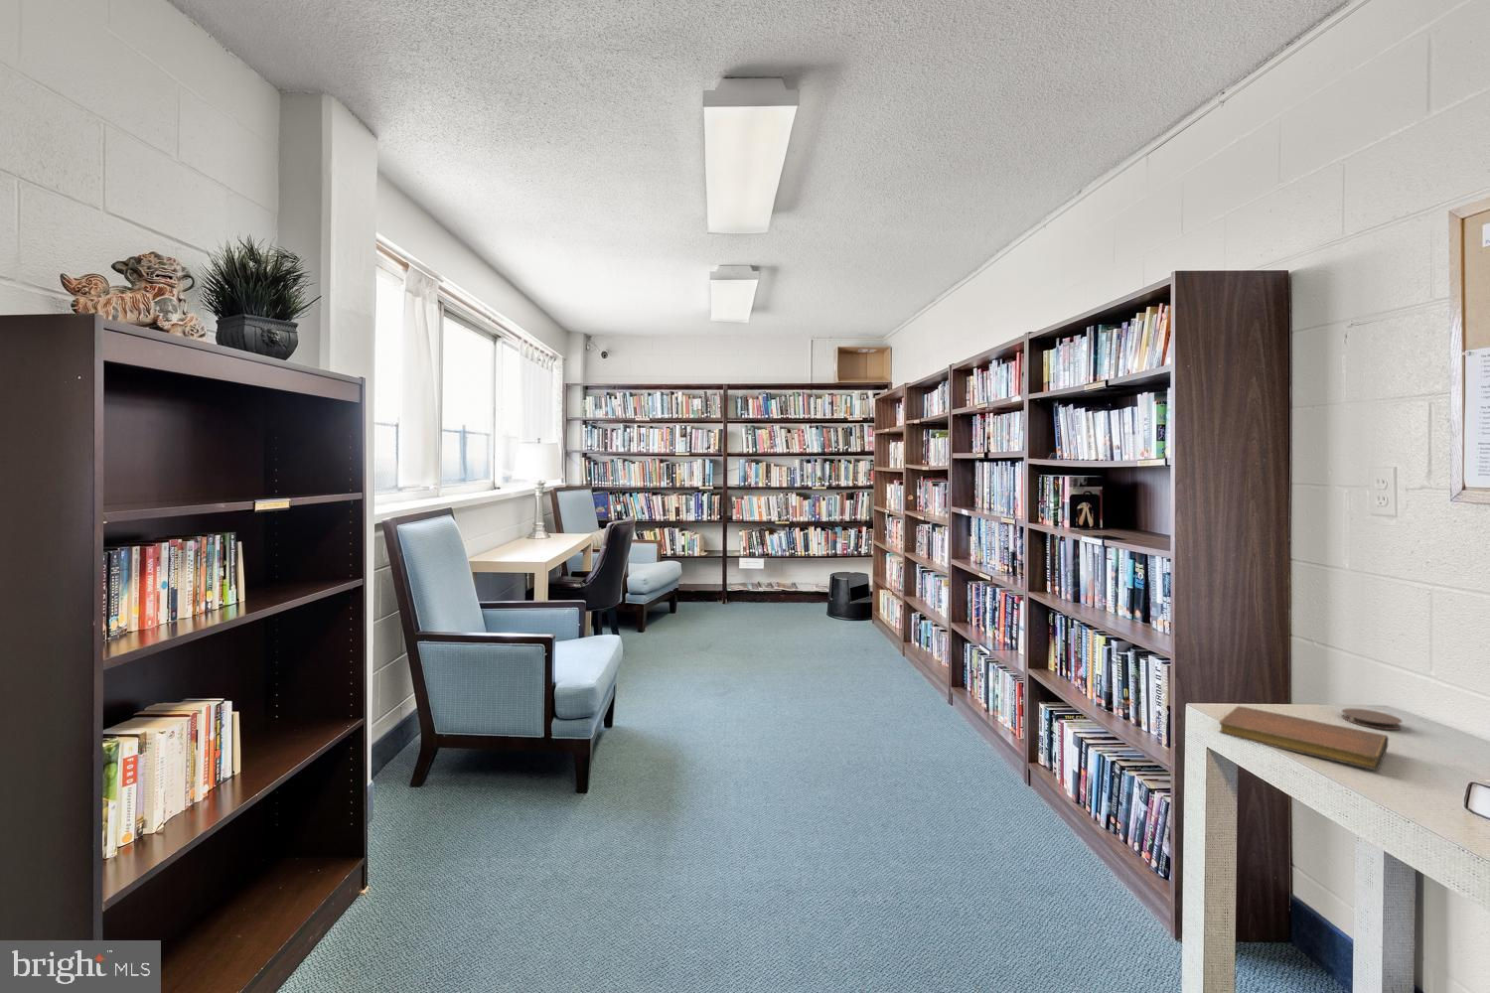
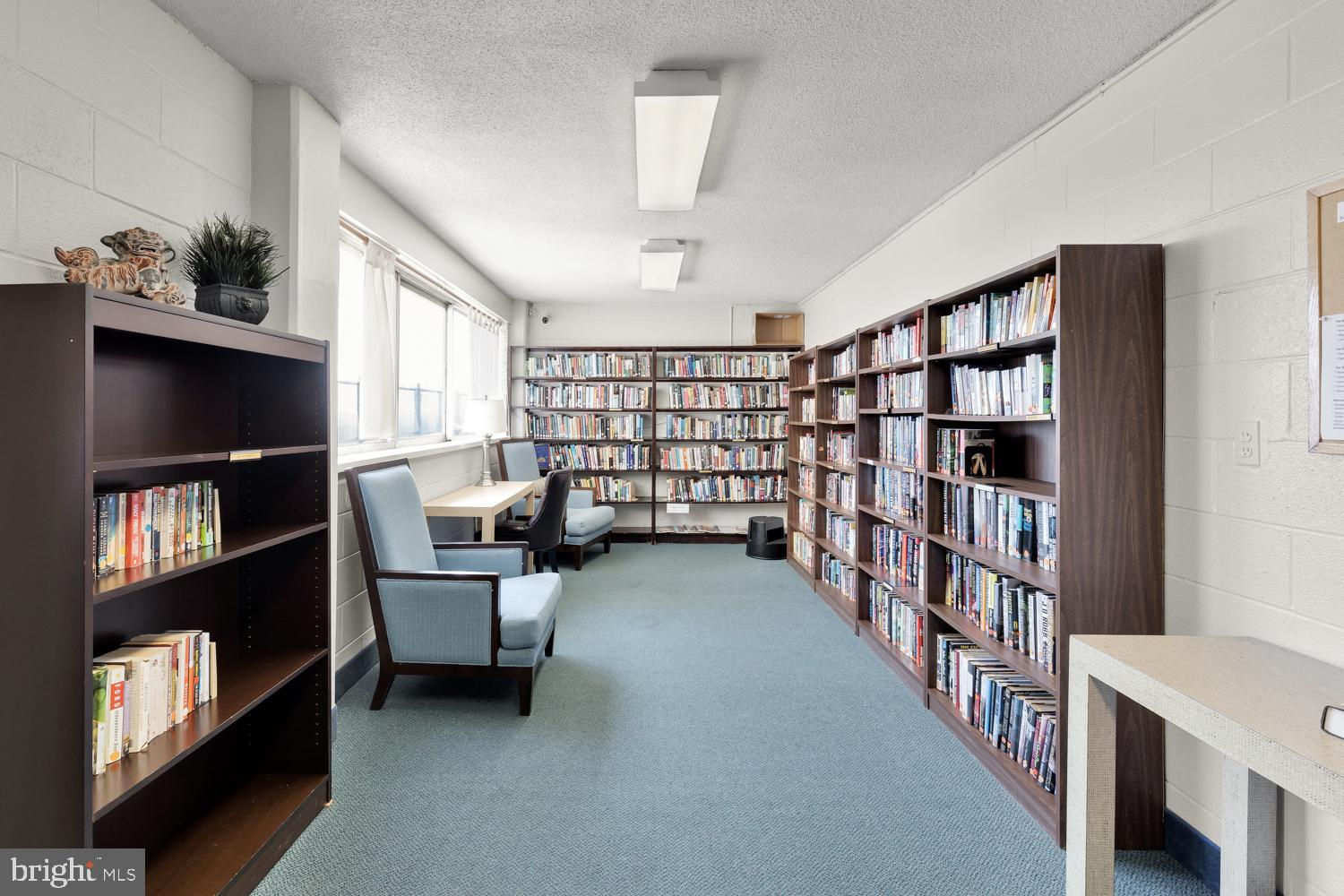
- coaster (1370, 718)
- notebook (1300, 734)
